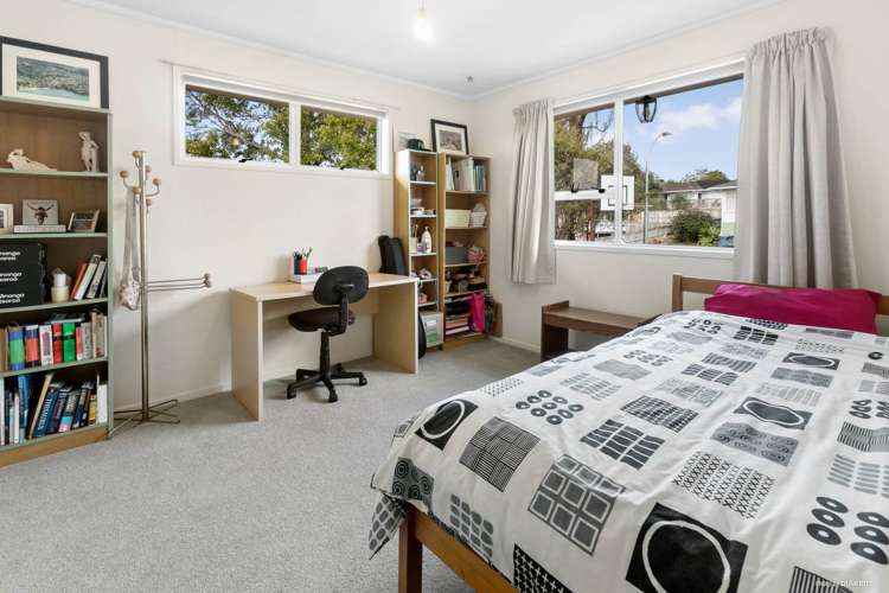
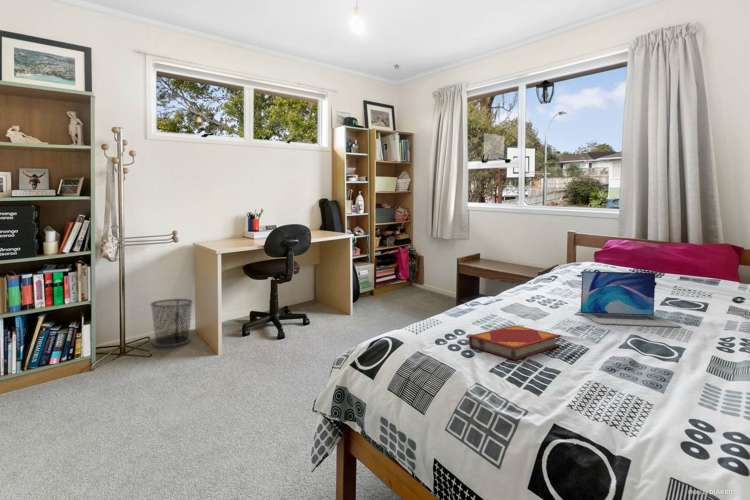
+ waste bin (172, 321)
+ laptop (628, 297)
+ hardback book (514, 340)
